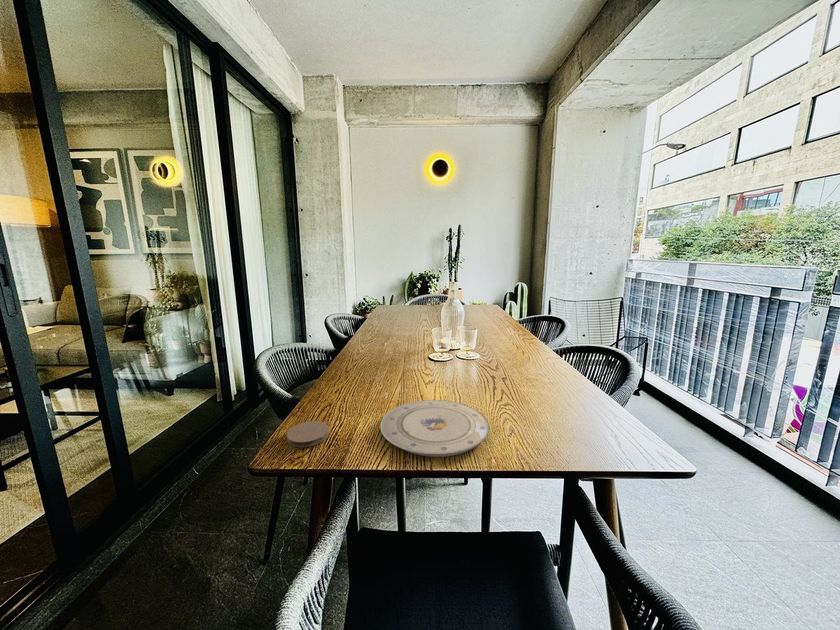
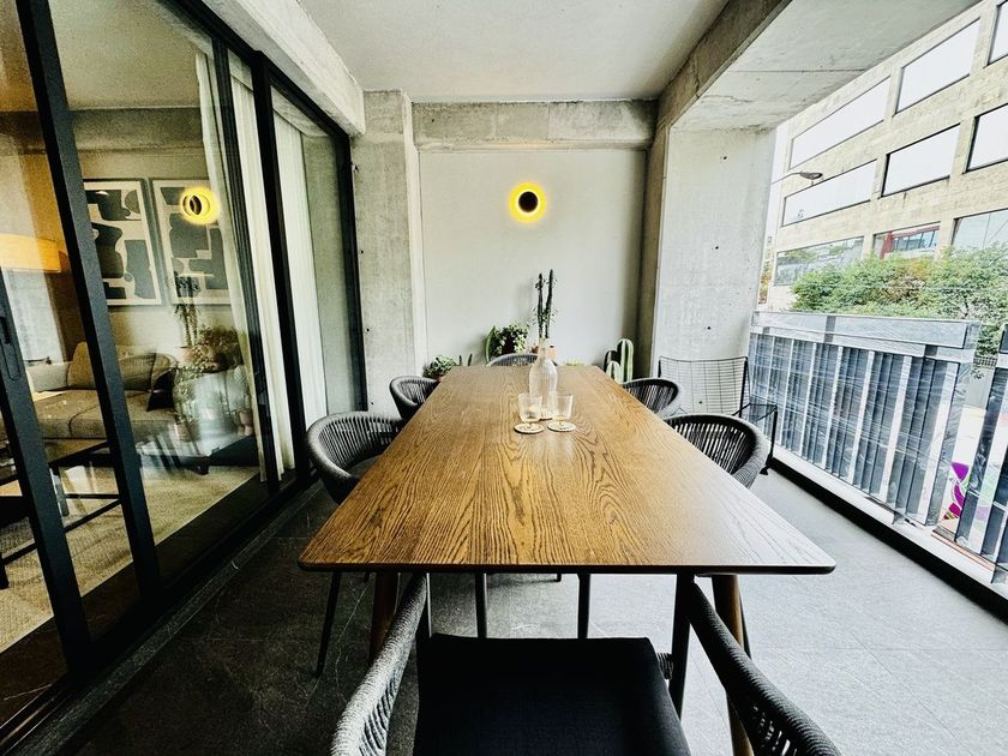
- plate (434, 425)
- coaster (308, 433)
